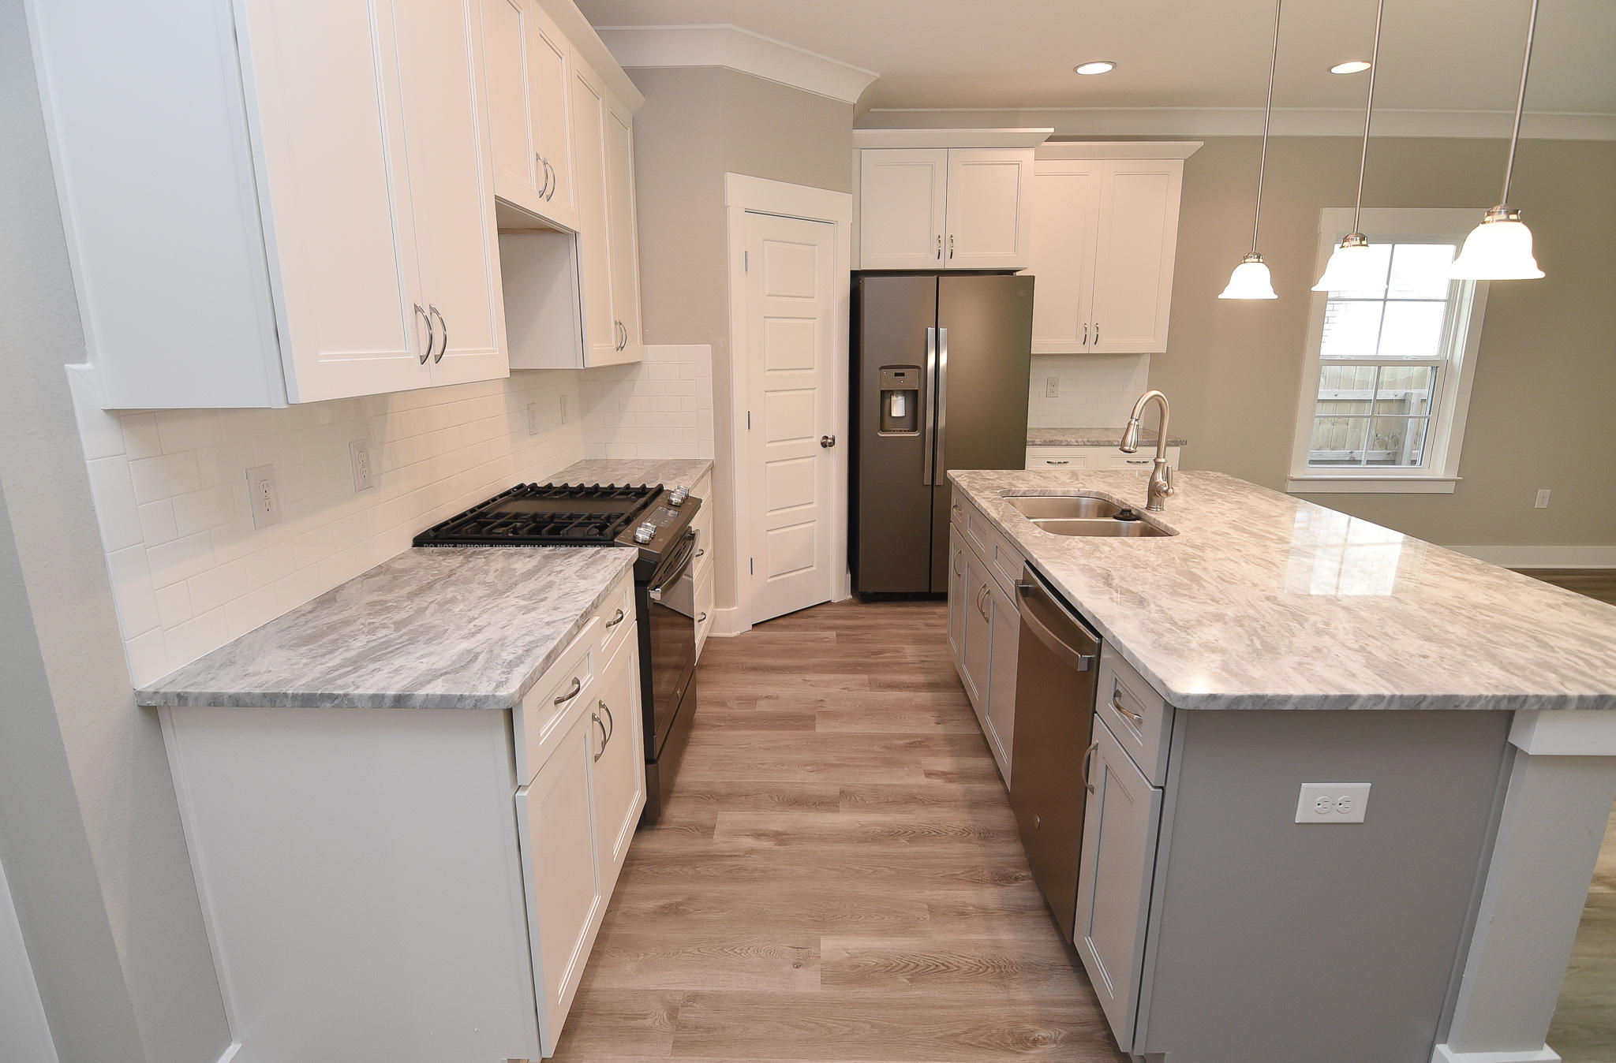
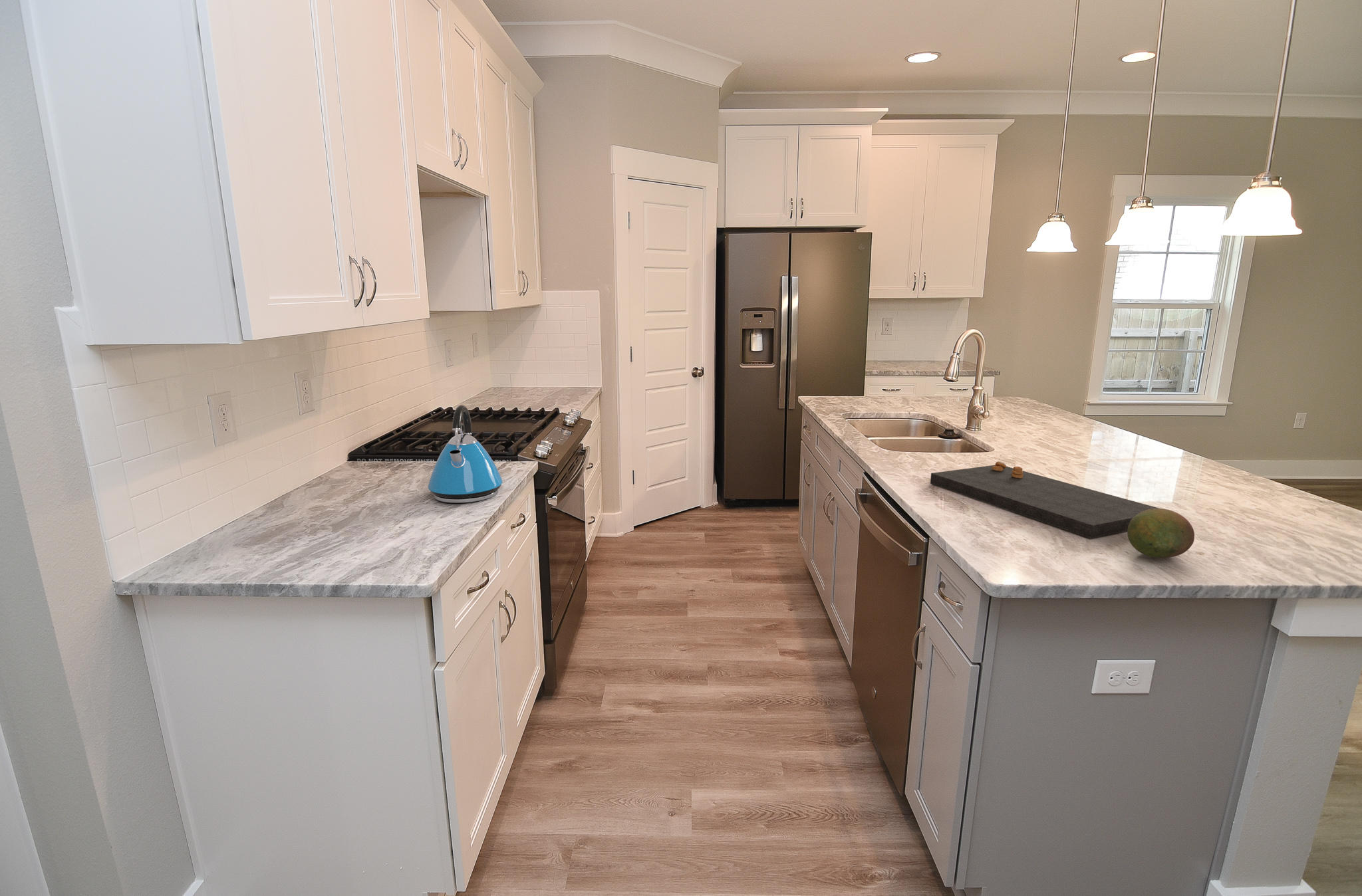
+ cutting board (1038, 490)
+ kettle (464, 449)
+ fruit (1159, 534)
